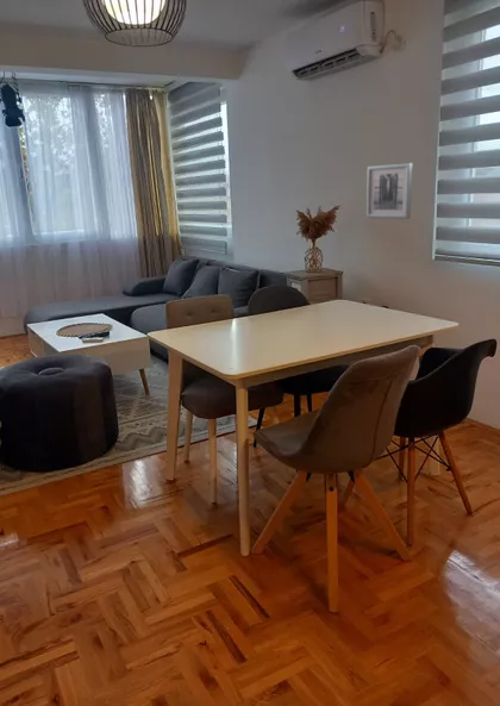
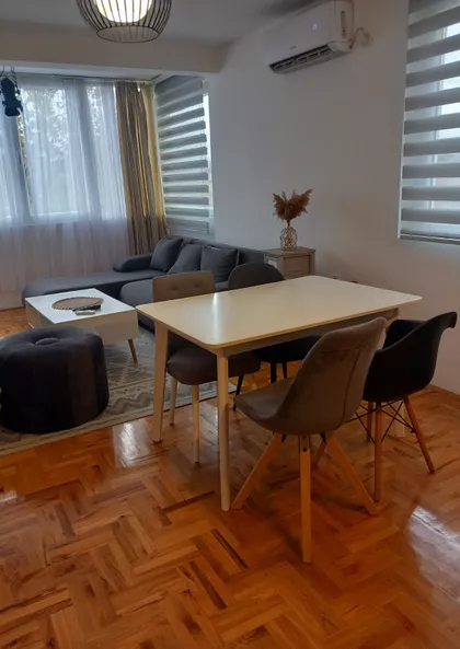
- wall art (388, 192)
